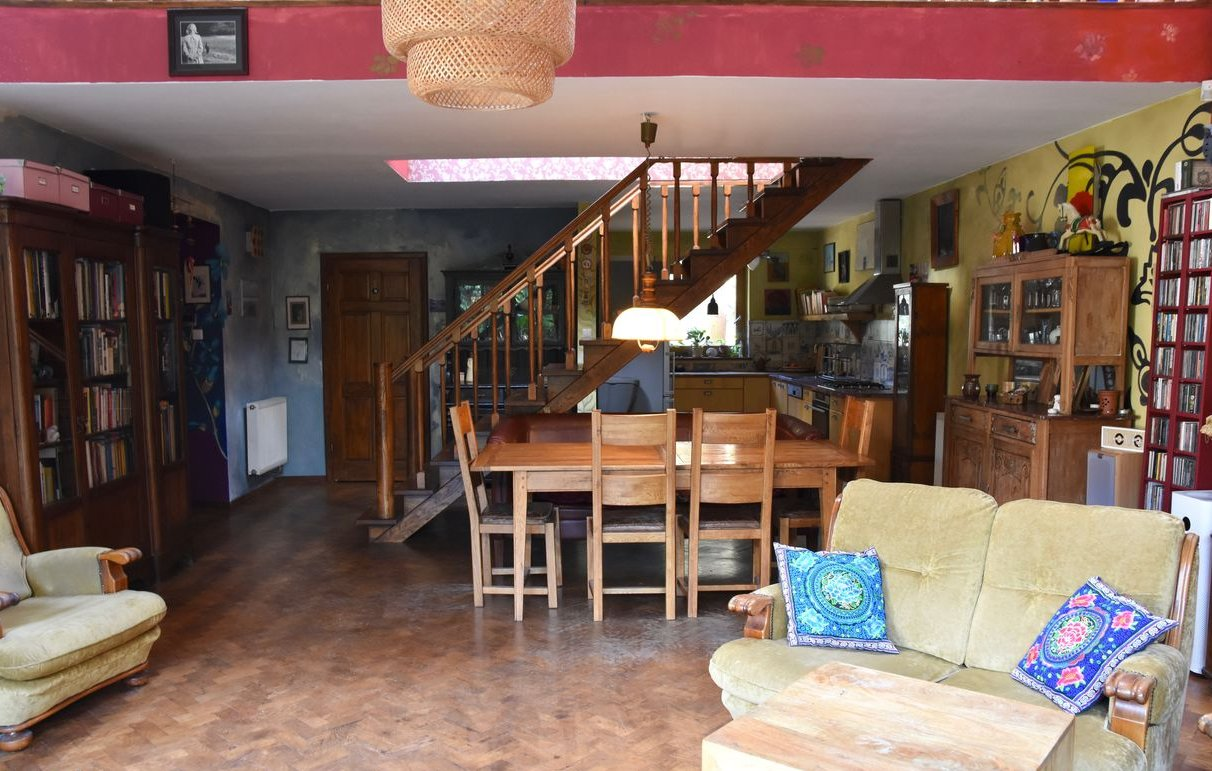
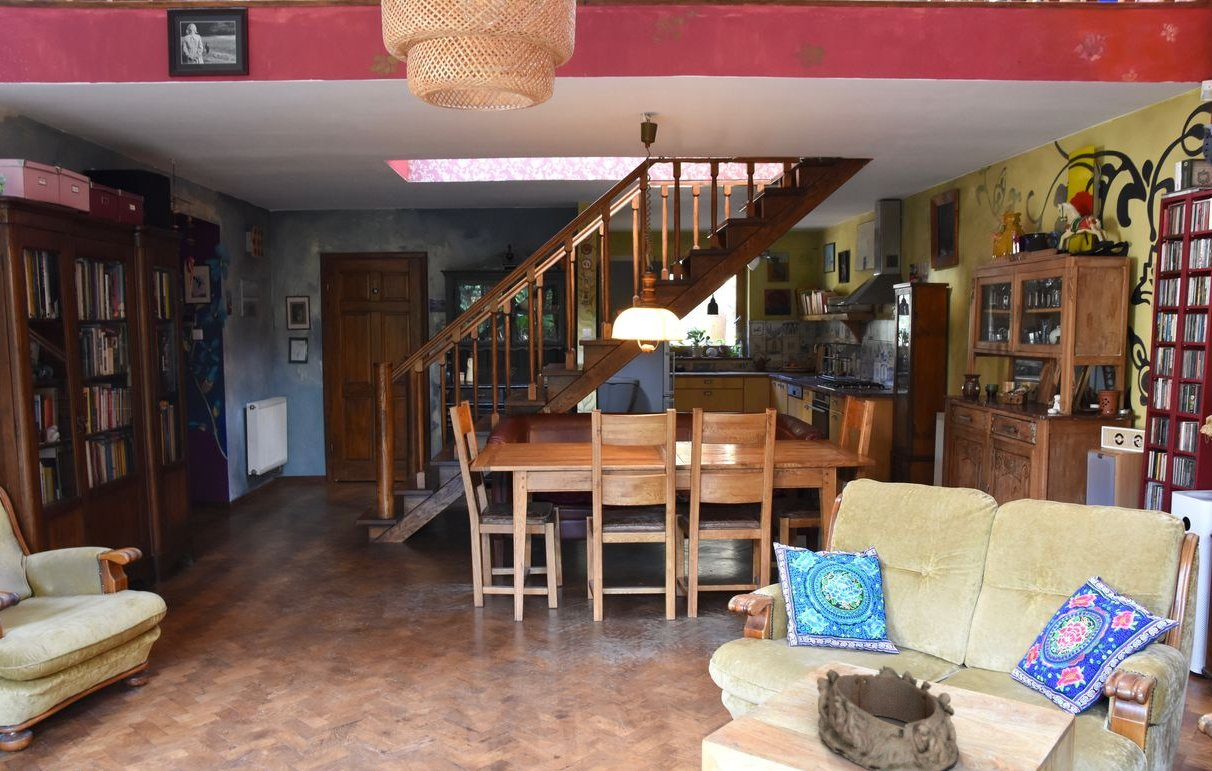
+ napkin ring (885, 714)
